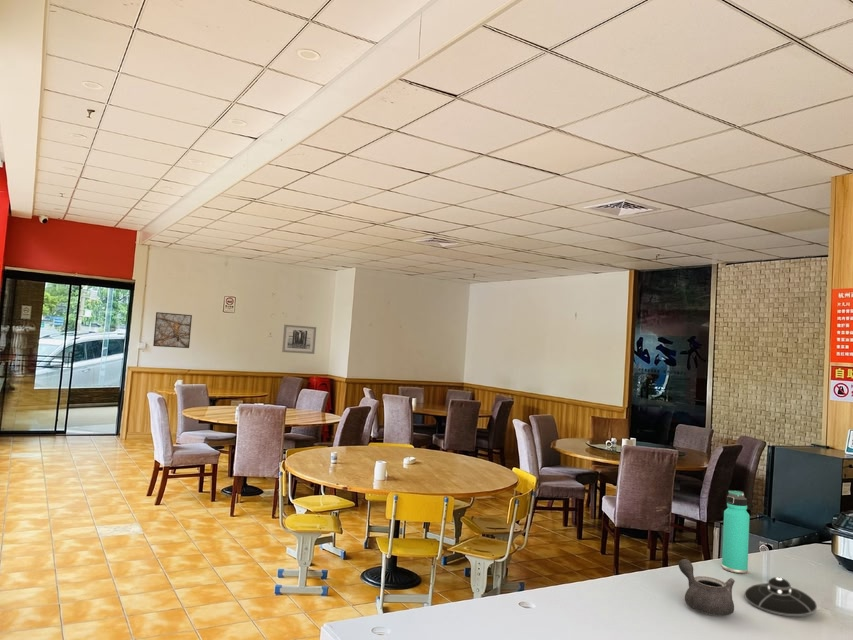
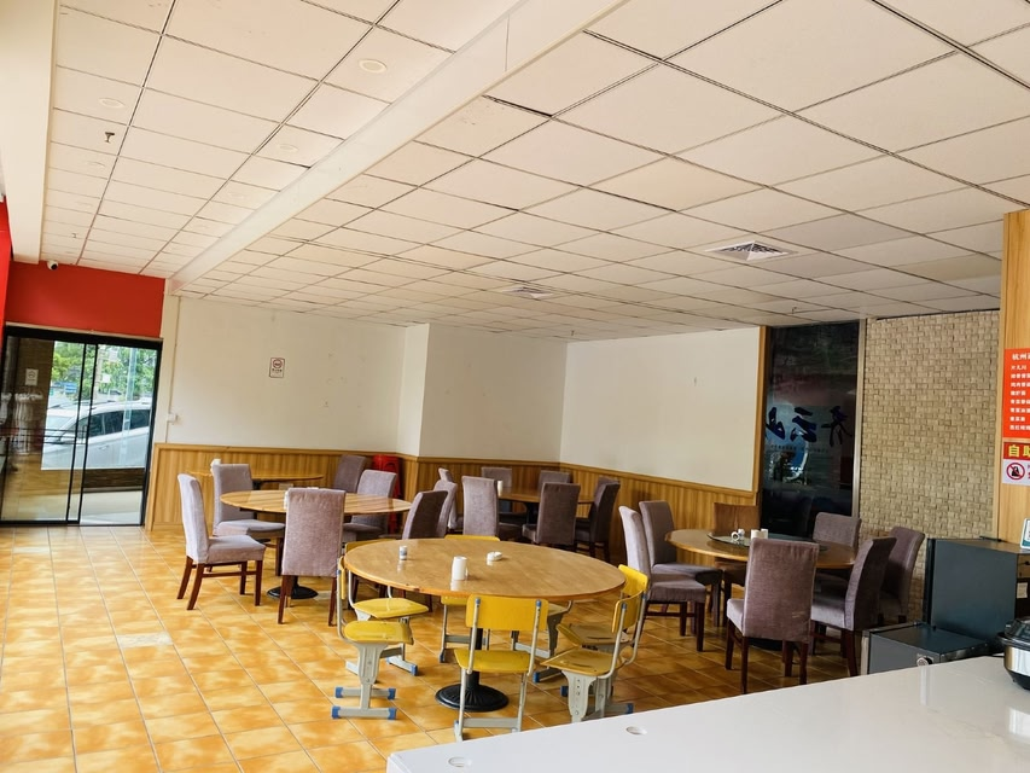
- thermos bottle (736, 530)
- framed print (172, 330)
- teapot (704, 586)
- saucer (780, 591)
- wall art (299, 339)
